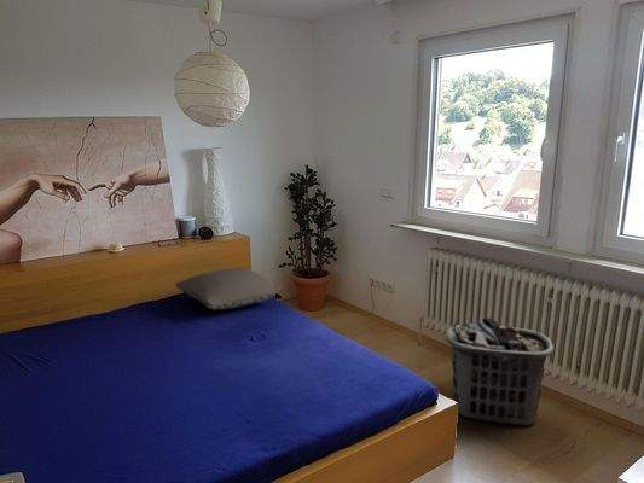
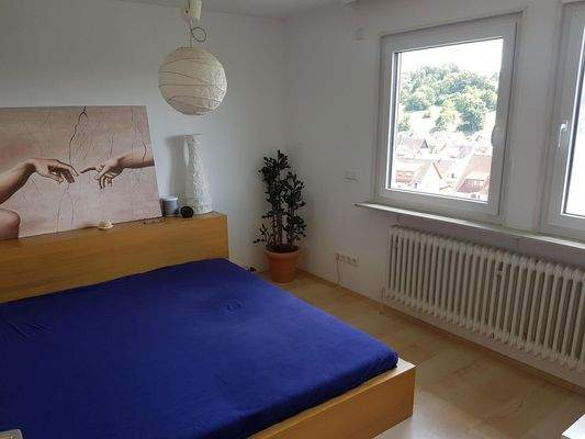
- clothes hamper (495, 367)
- pillow (227, 286)
